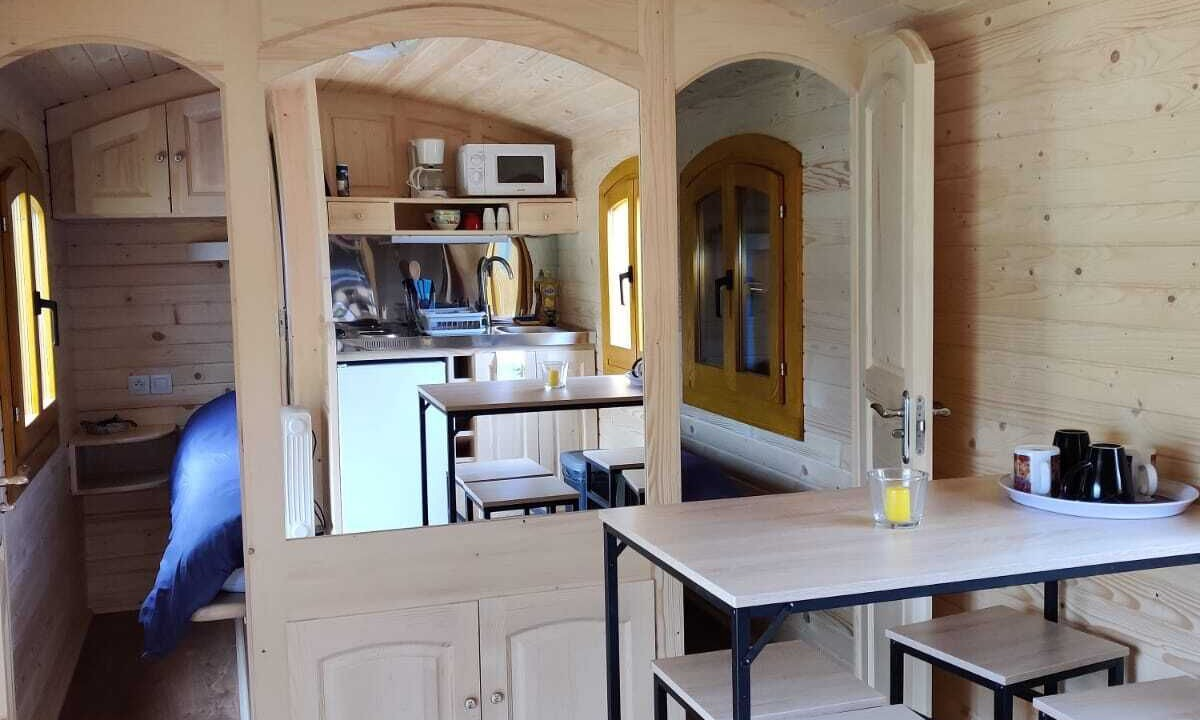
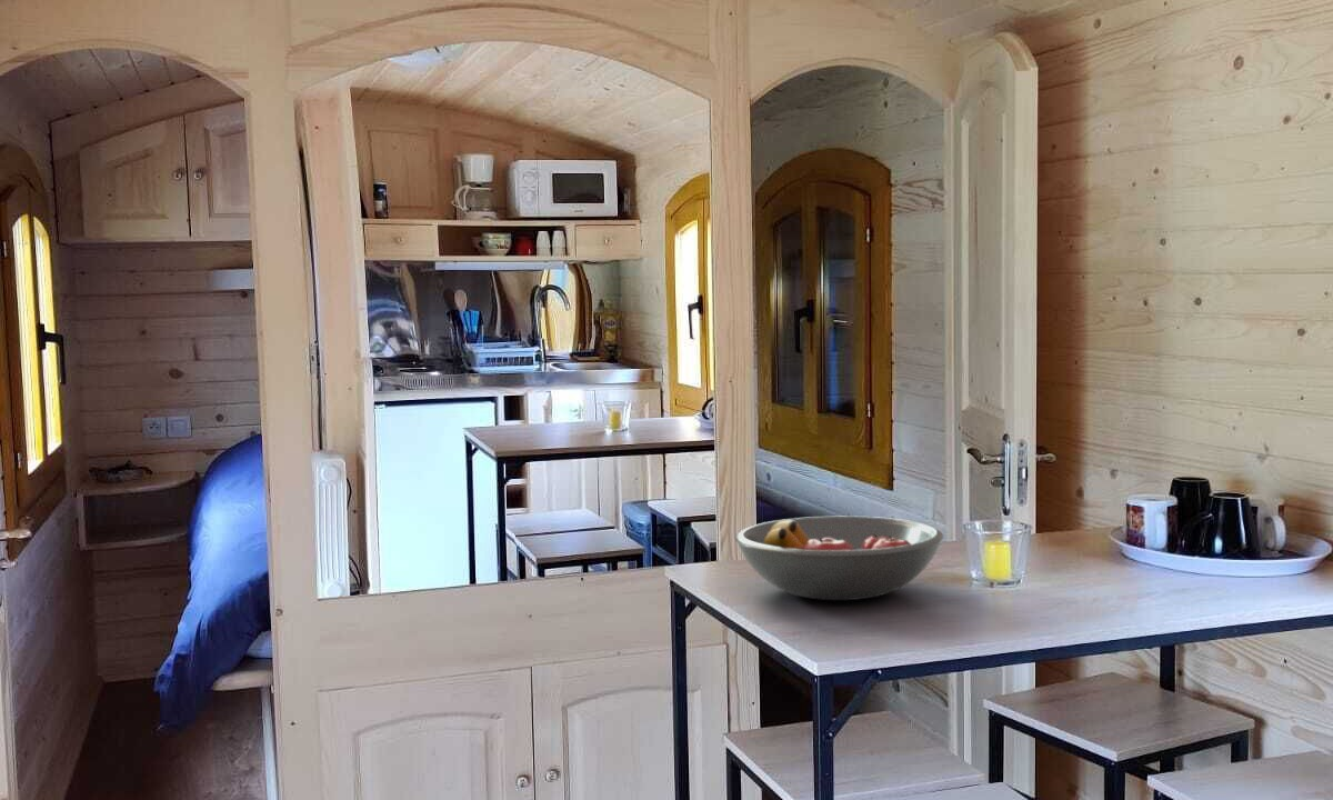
+ fruit bowl (838, 554)
